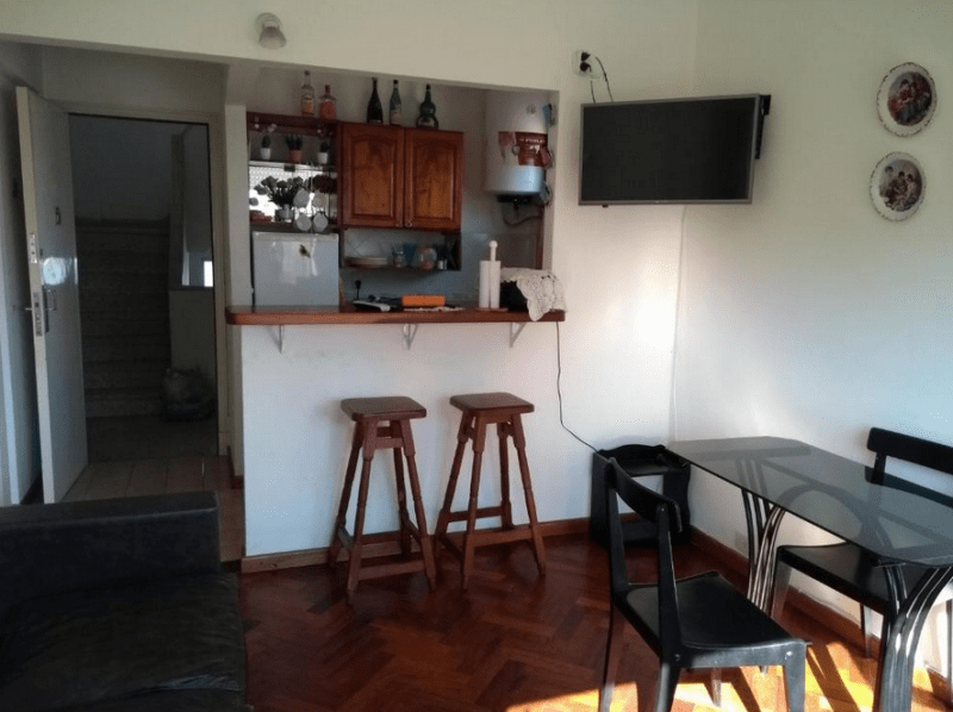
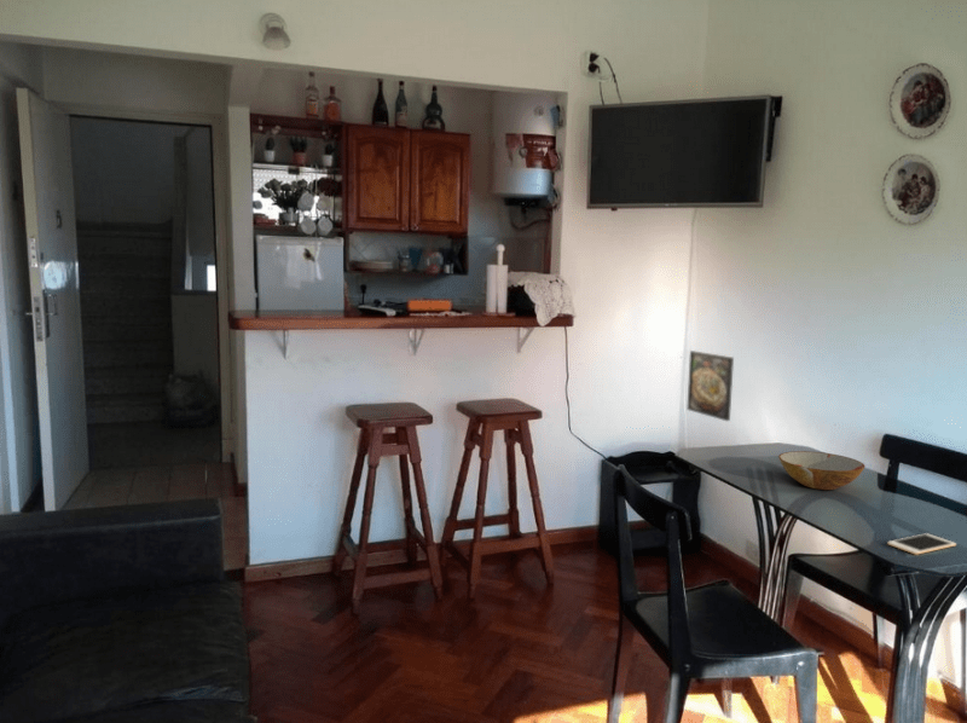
+ cell phone (921, 543)
+ bowl (820, 472)
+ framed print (708, 384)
